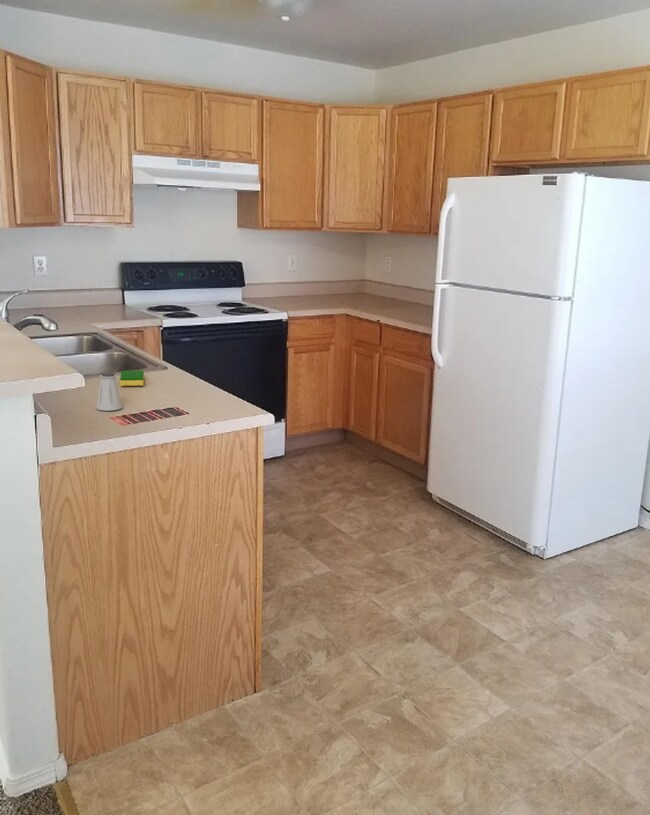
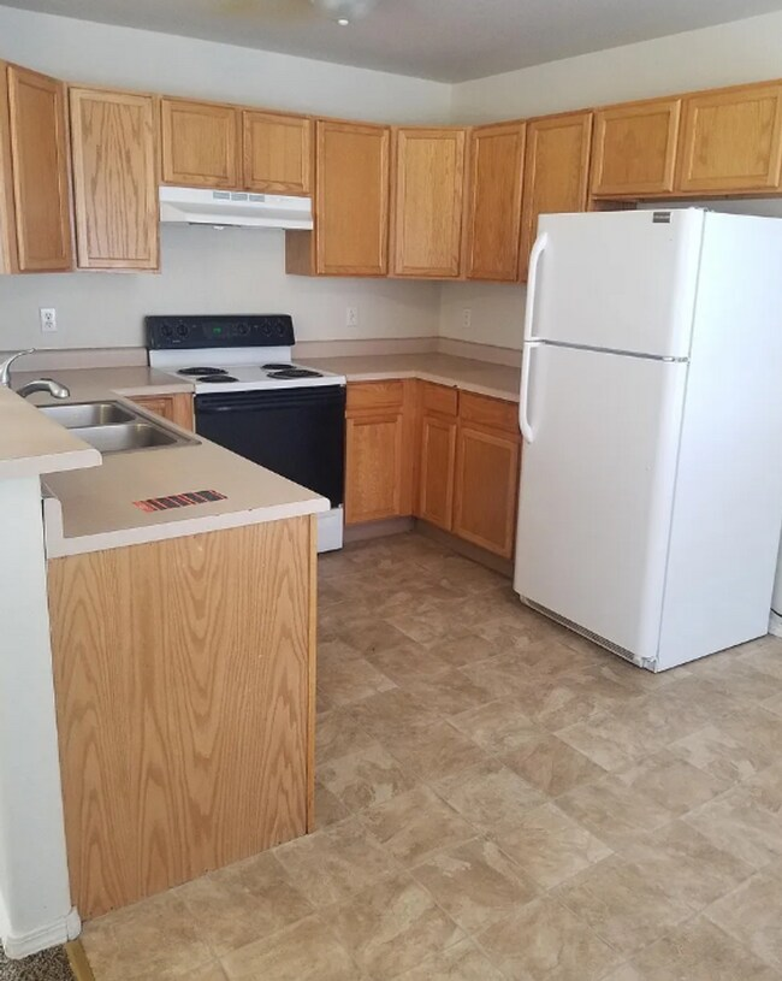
- dish sponge (132, 377)
- saltshaker (108, 390)
